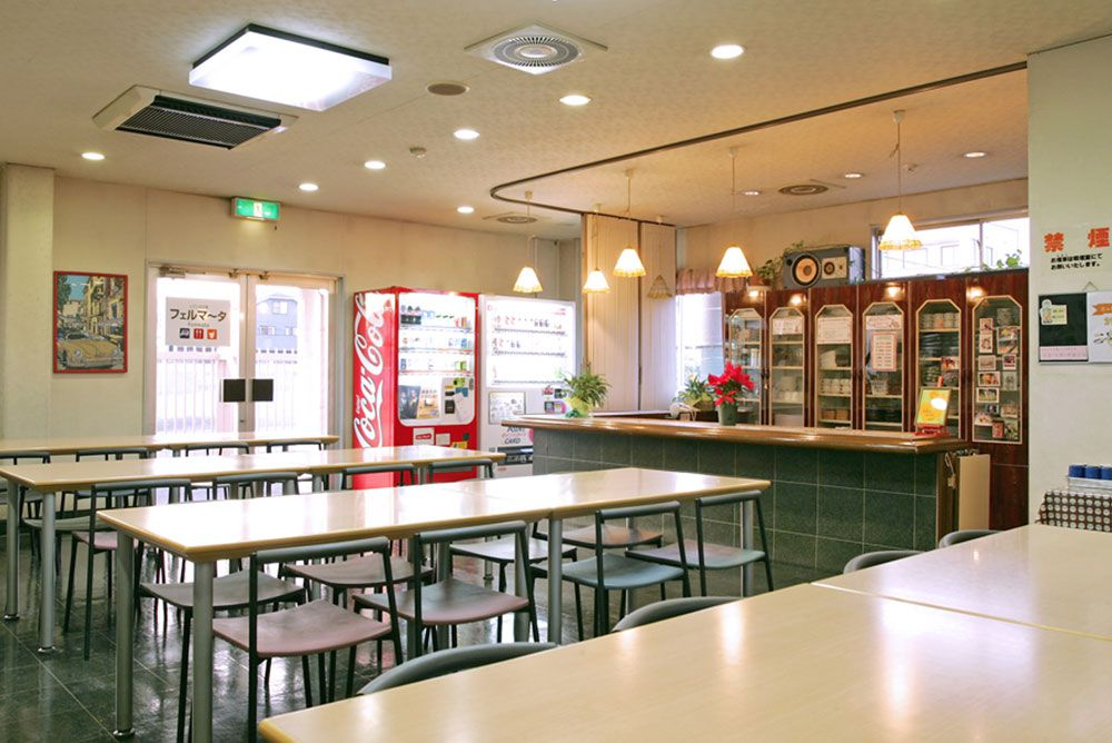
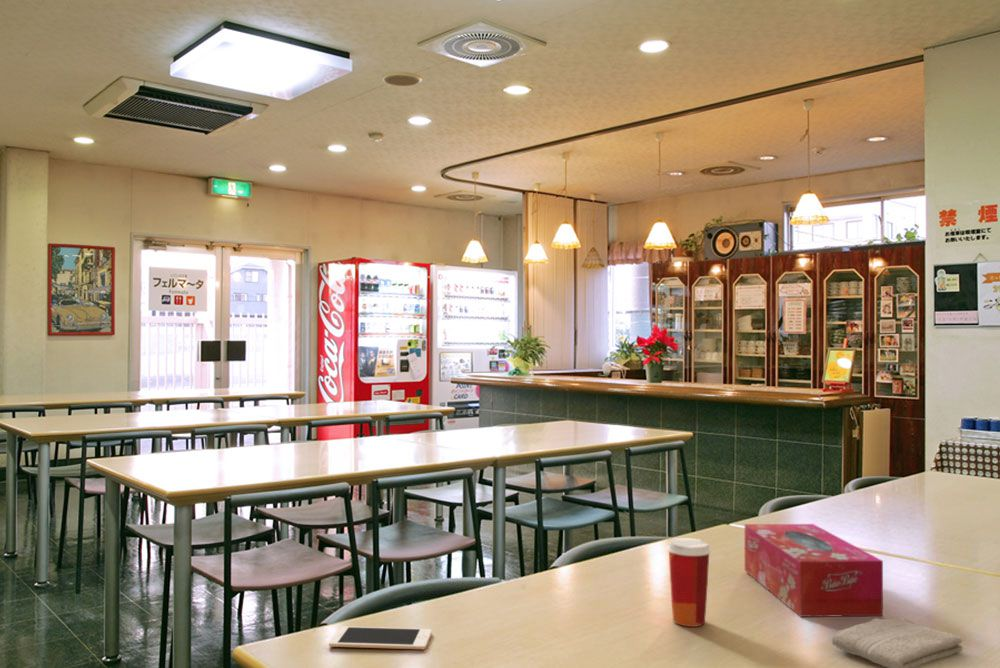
+ tissue box (807, 565)
+ washcloth (898, 641)
+ cell phone (381, 637)
+ paper cup (688, 581)
